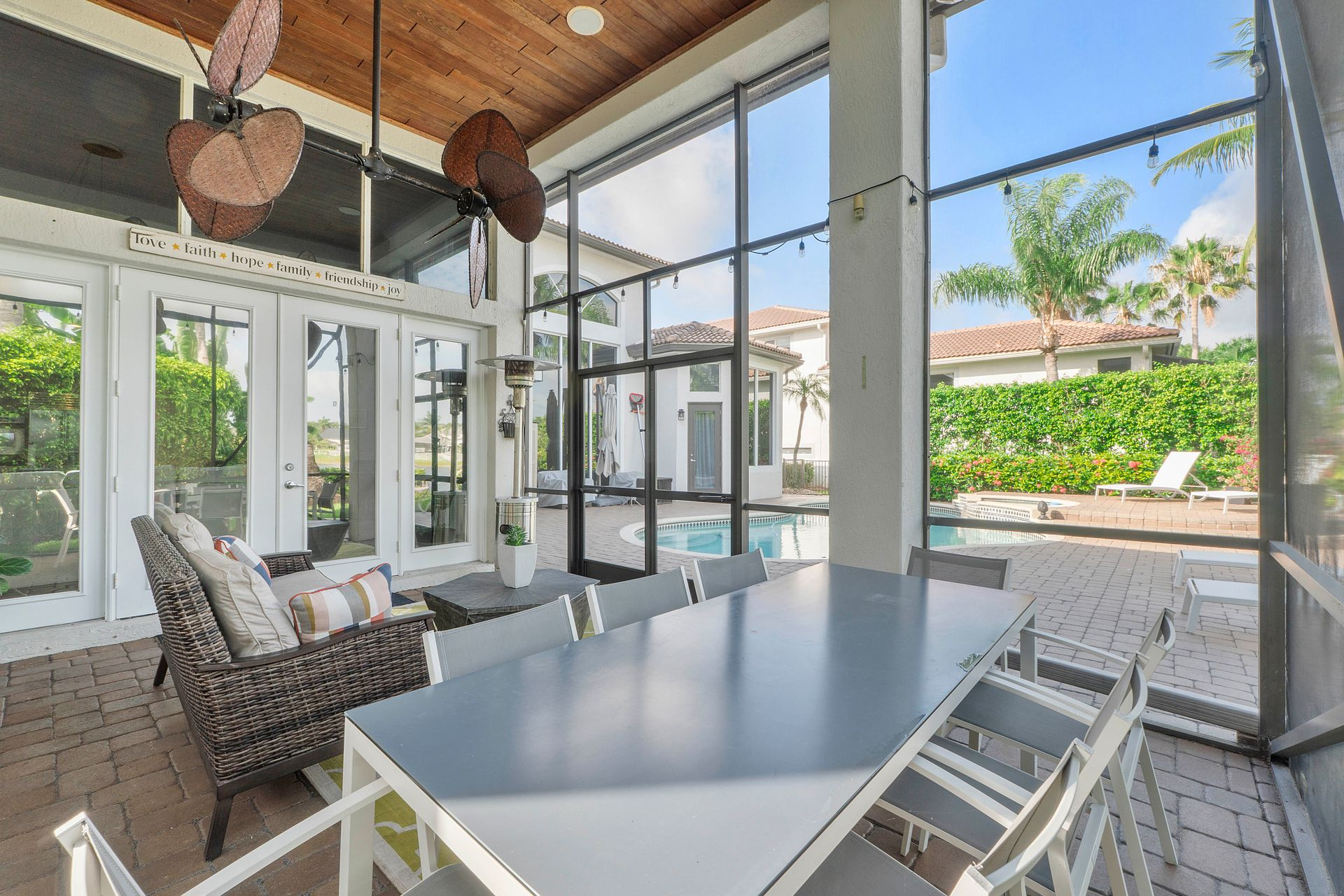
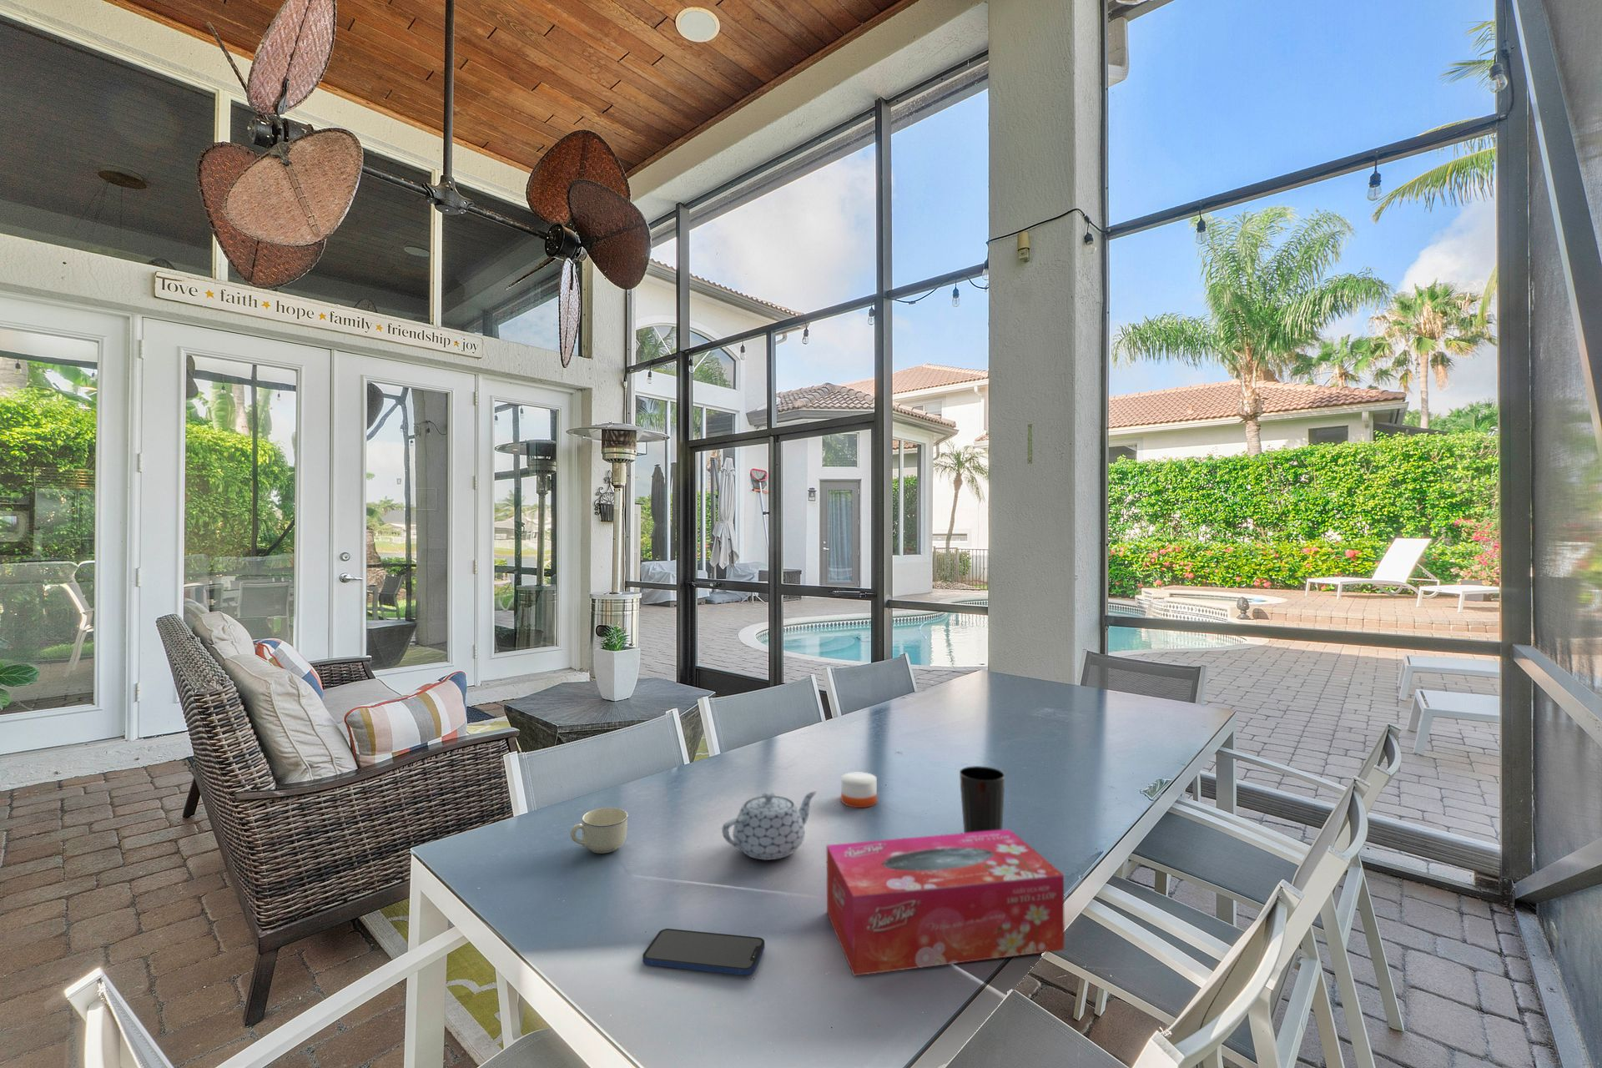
+ candle (858, 776)
+ cup (598, 833)
+ tissue box (939, 894)
+ smartphone (704, 950)
+ teapot (772, 820)
+ cup (982, 806)
